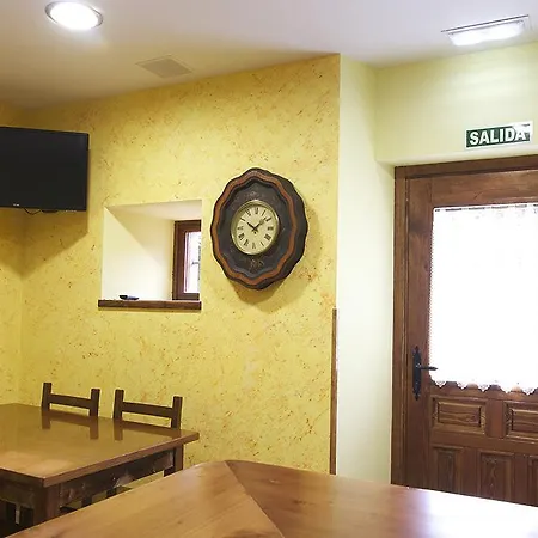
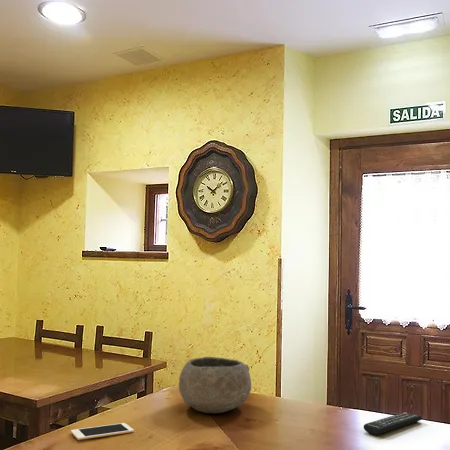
+ cell phone (102, 431)
+ remote control (393, 423)
+ bowl (215, 384)
